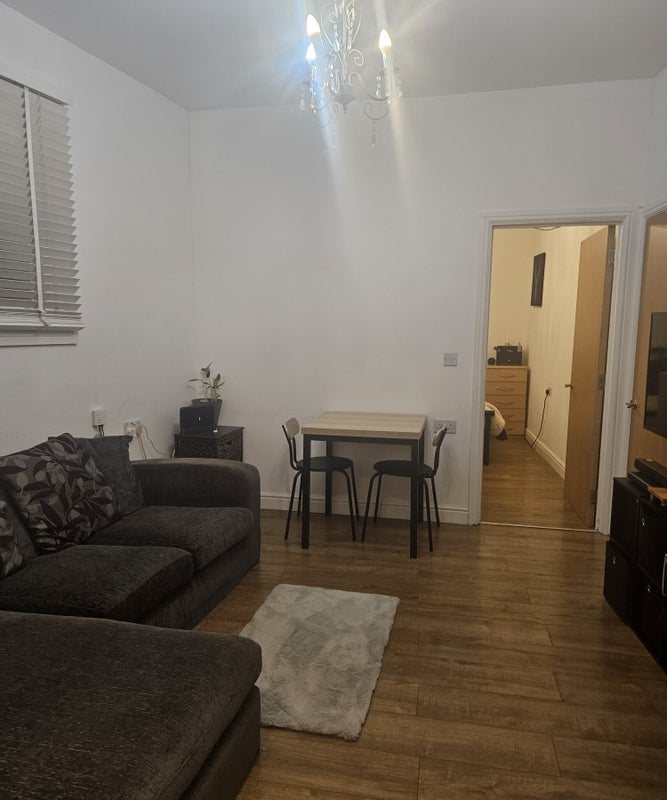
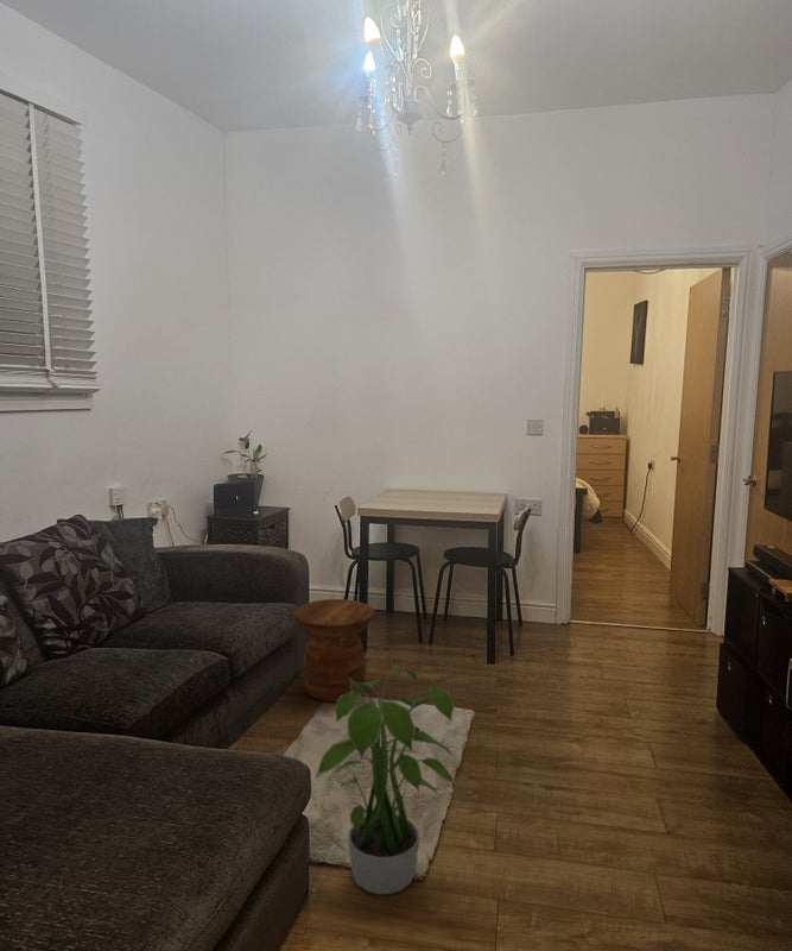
+ side table (334, 651)
+ potted plant (386, 785)
